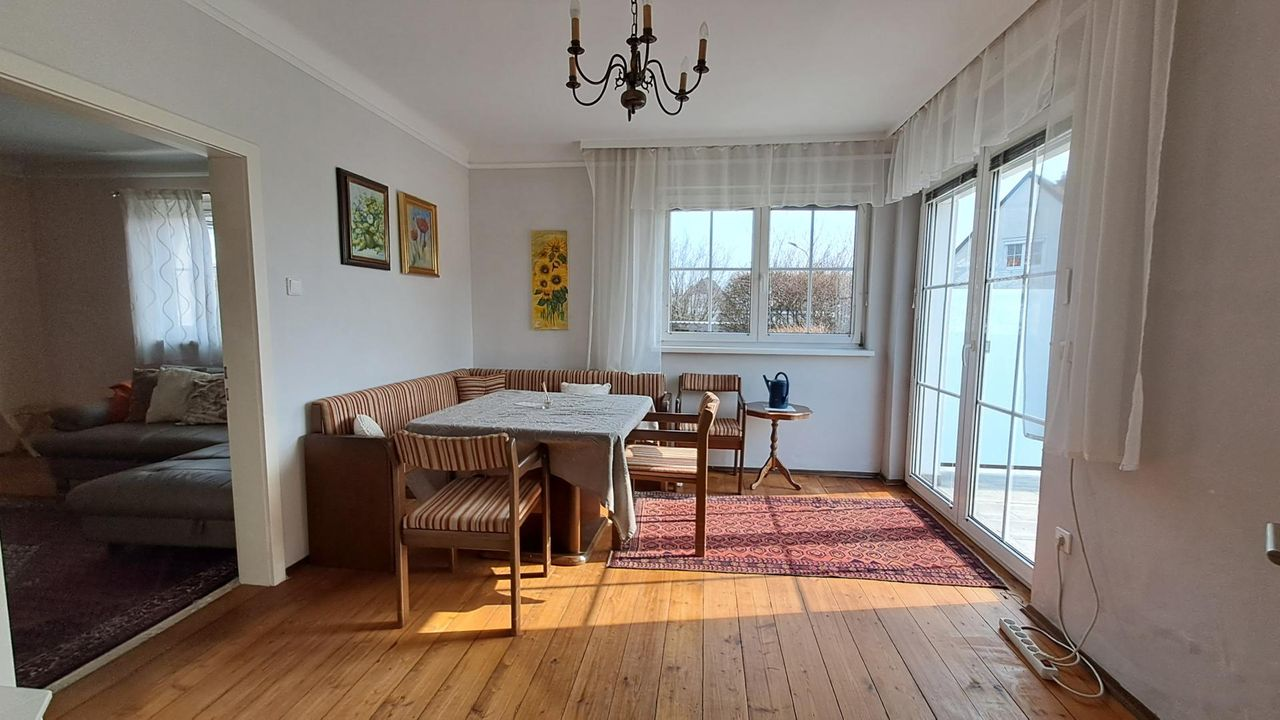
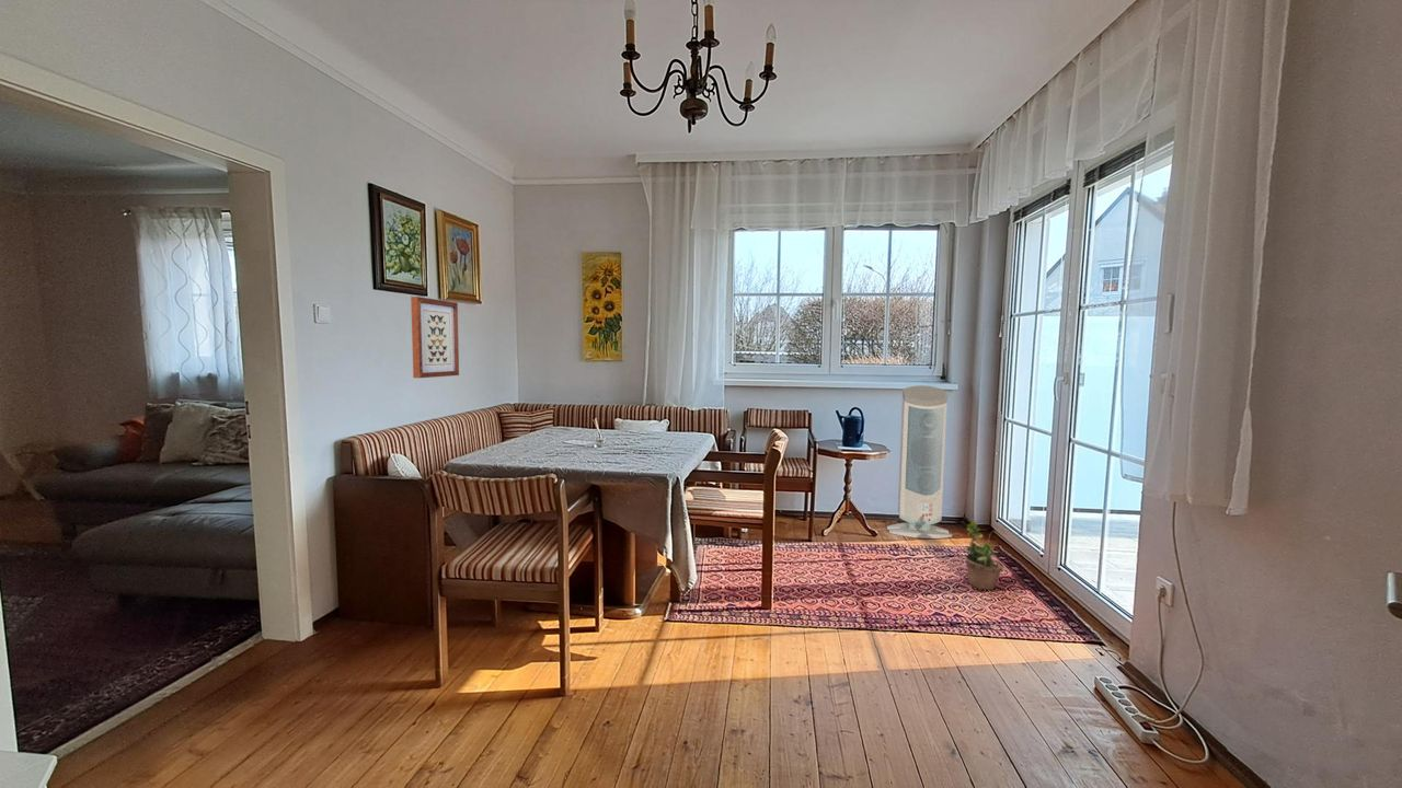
+ potted plant (984, 552)
+ wall art (436, 338)
+ air purifier (921, 460)
